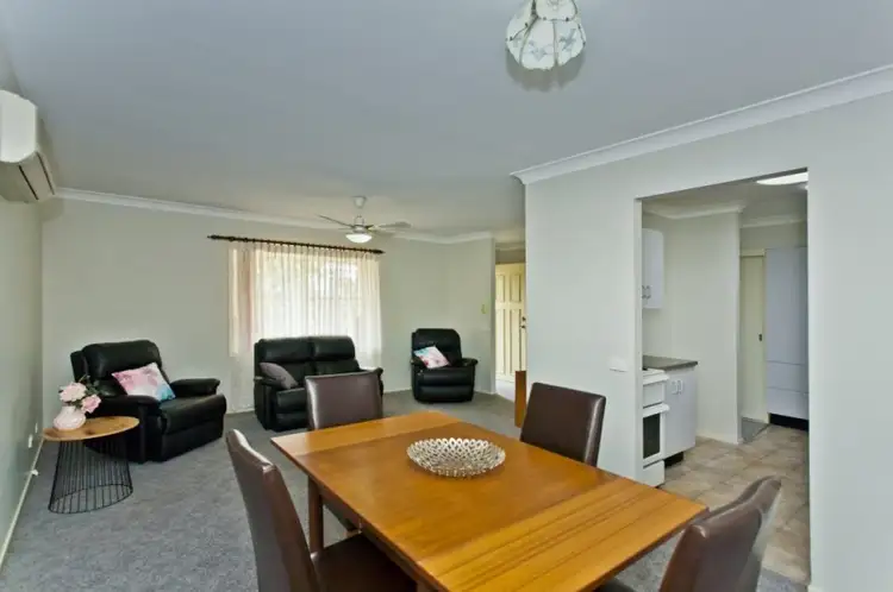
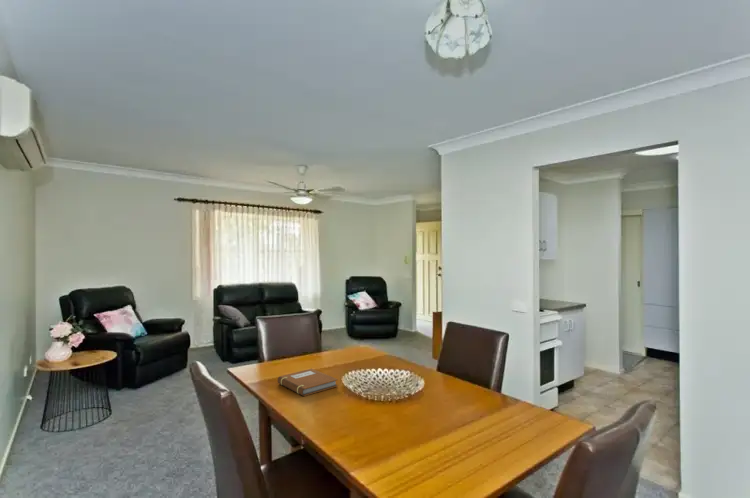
+ notebook (306, 381)
